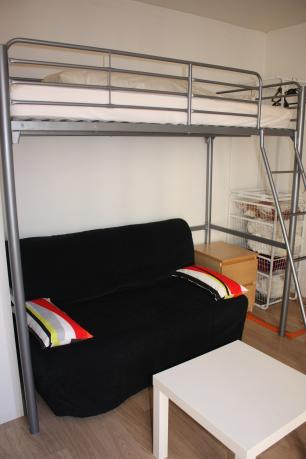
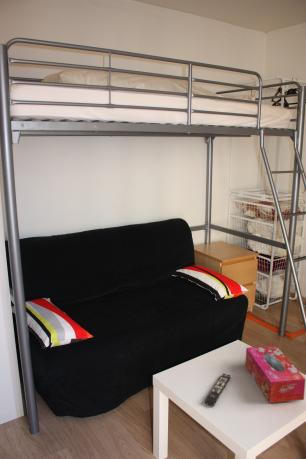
+ tissue box (273, 371)
+ remote control (218, 388)
